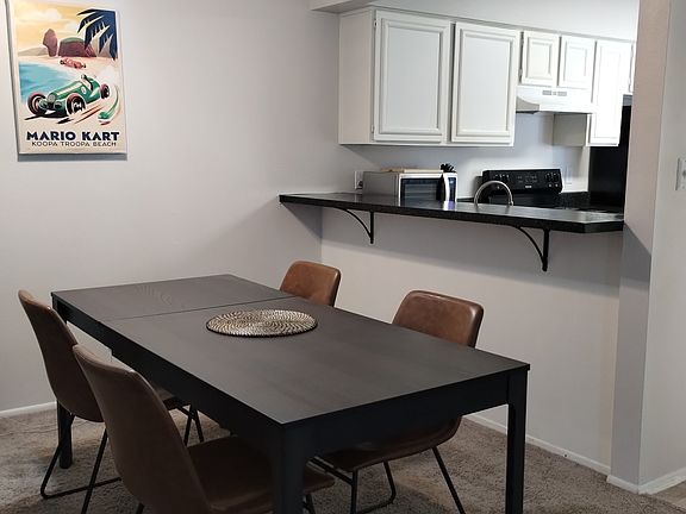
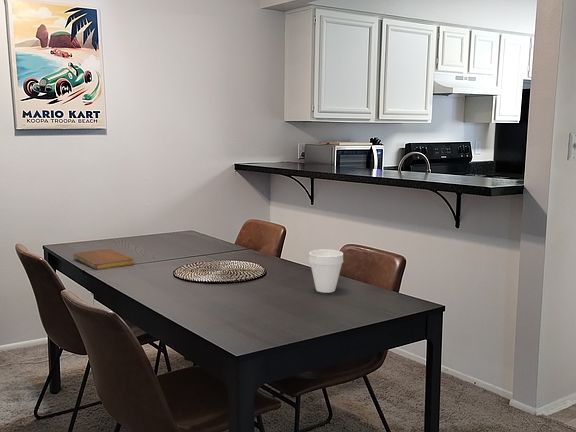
+ notebook (103, 258)
+ cup (325, 271)
